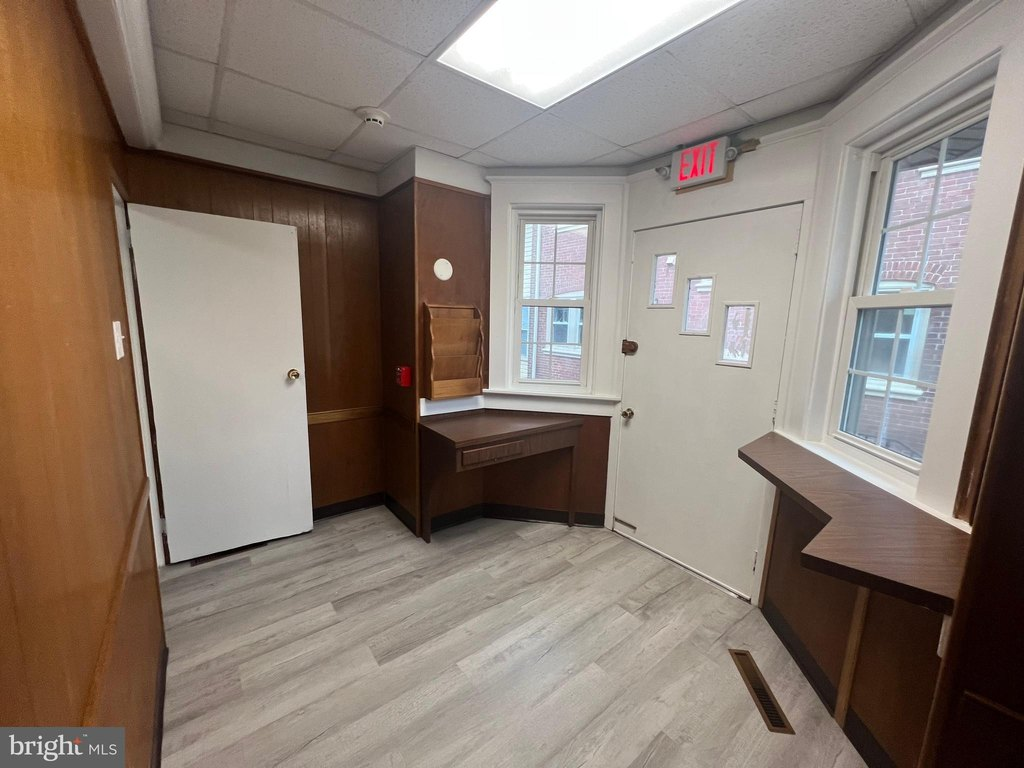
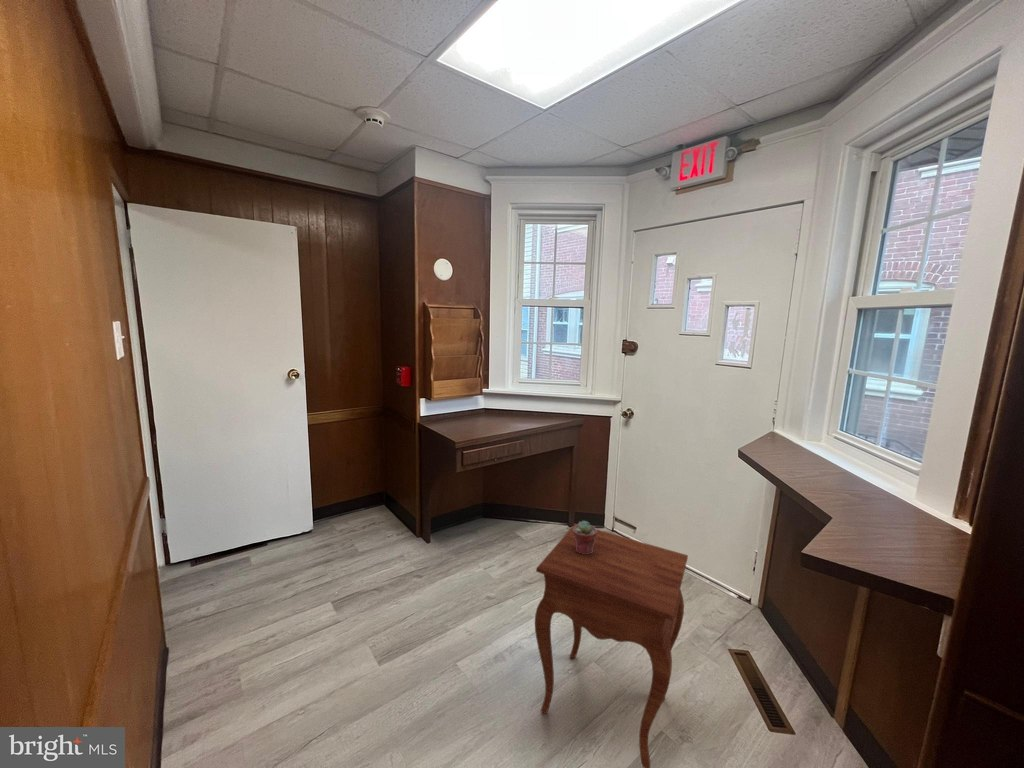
+ side table (609, 634)
+ potted succulent (584, 535)
